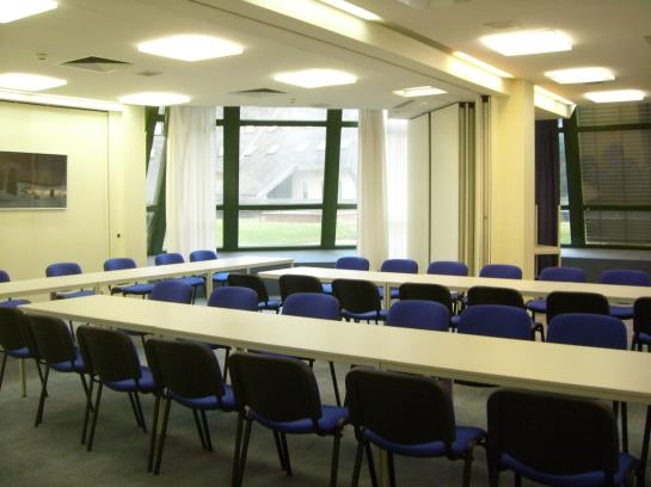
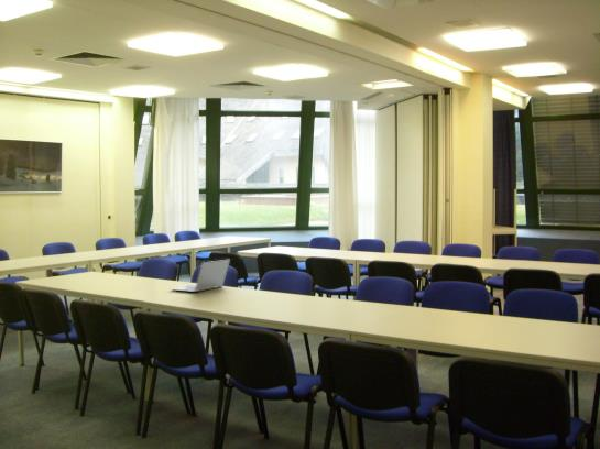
+ laptop (200, 274)
